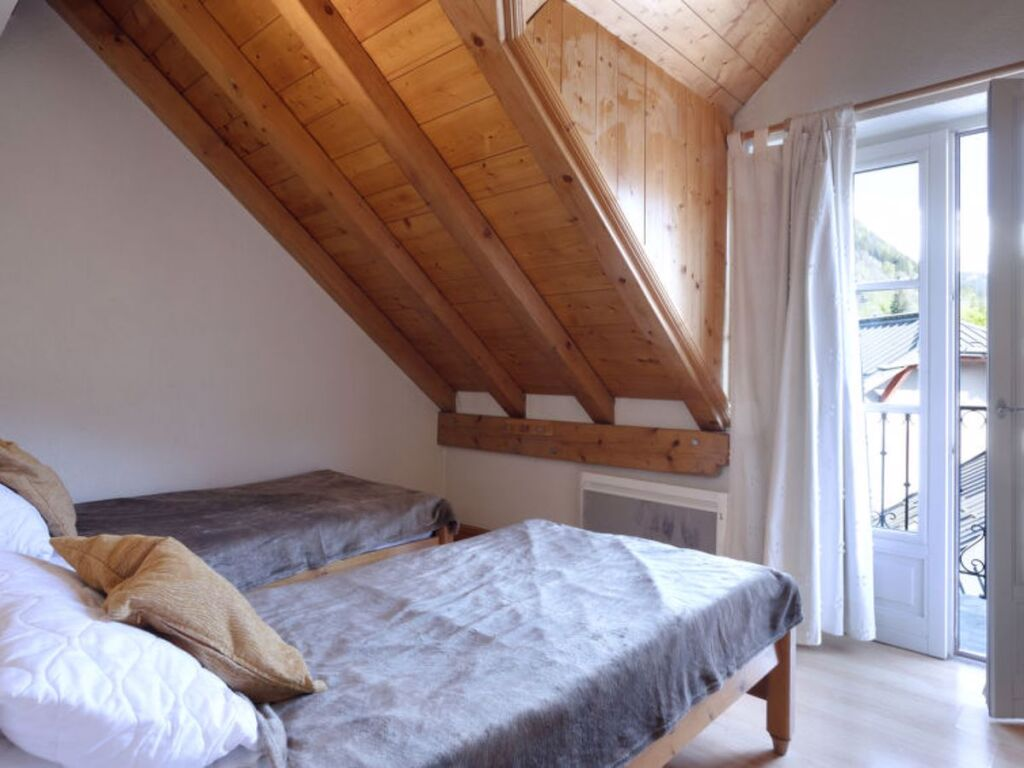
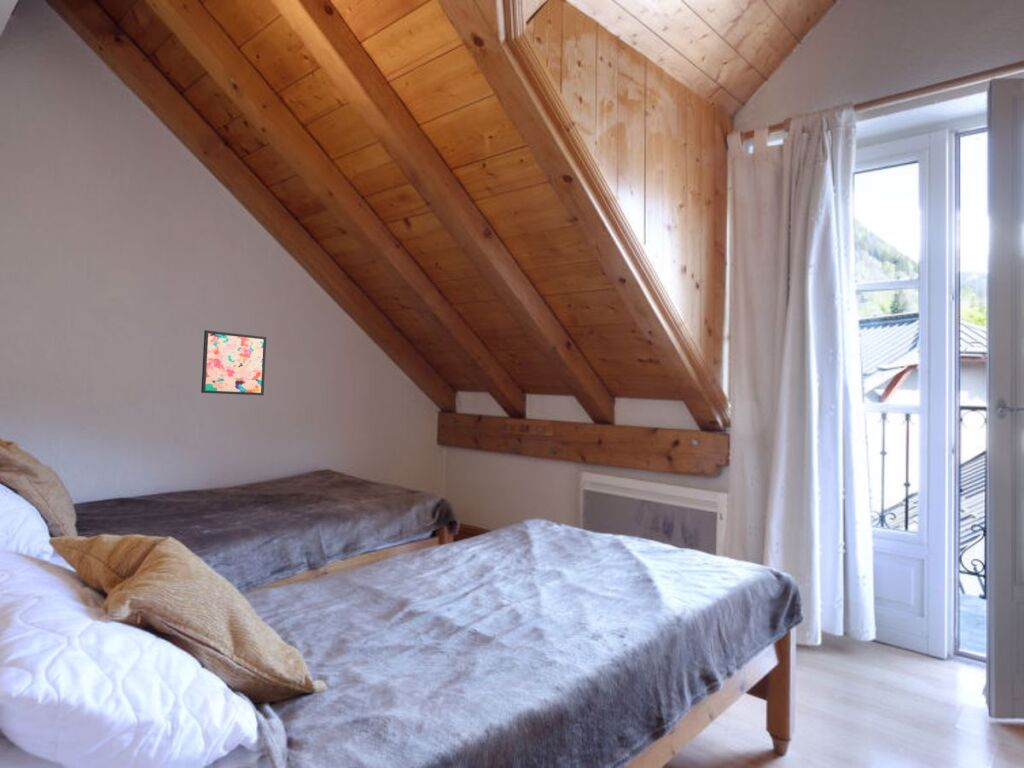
+ wall art (234, 363)
